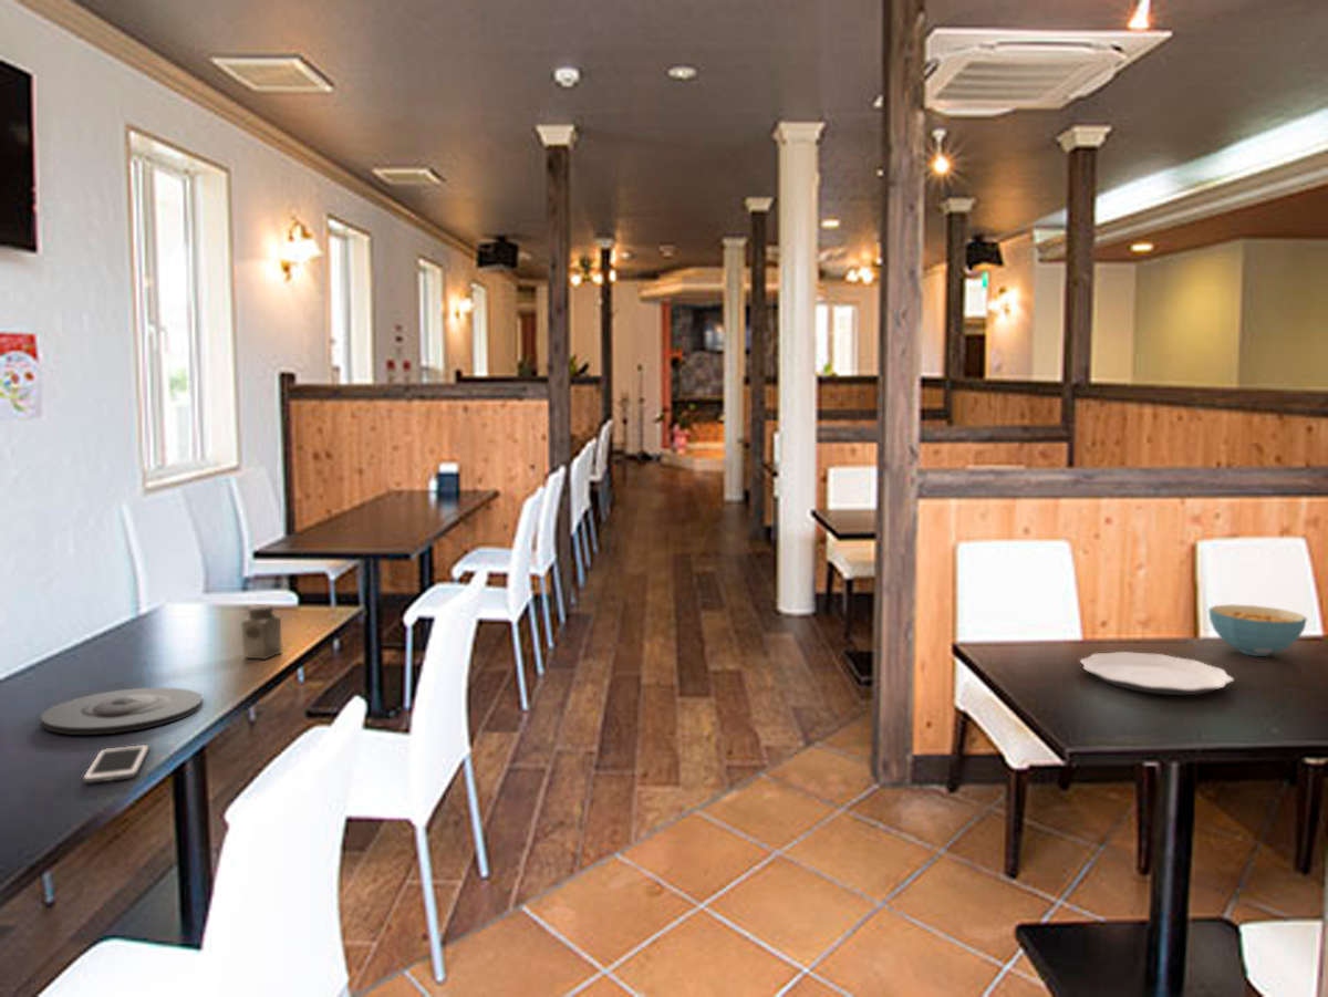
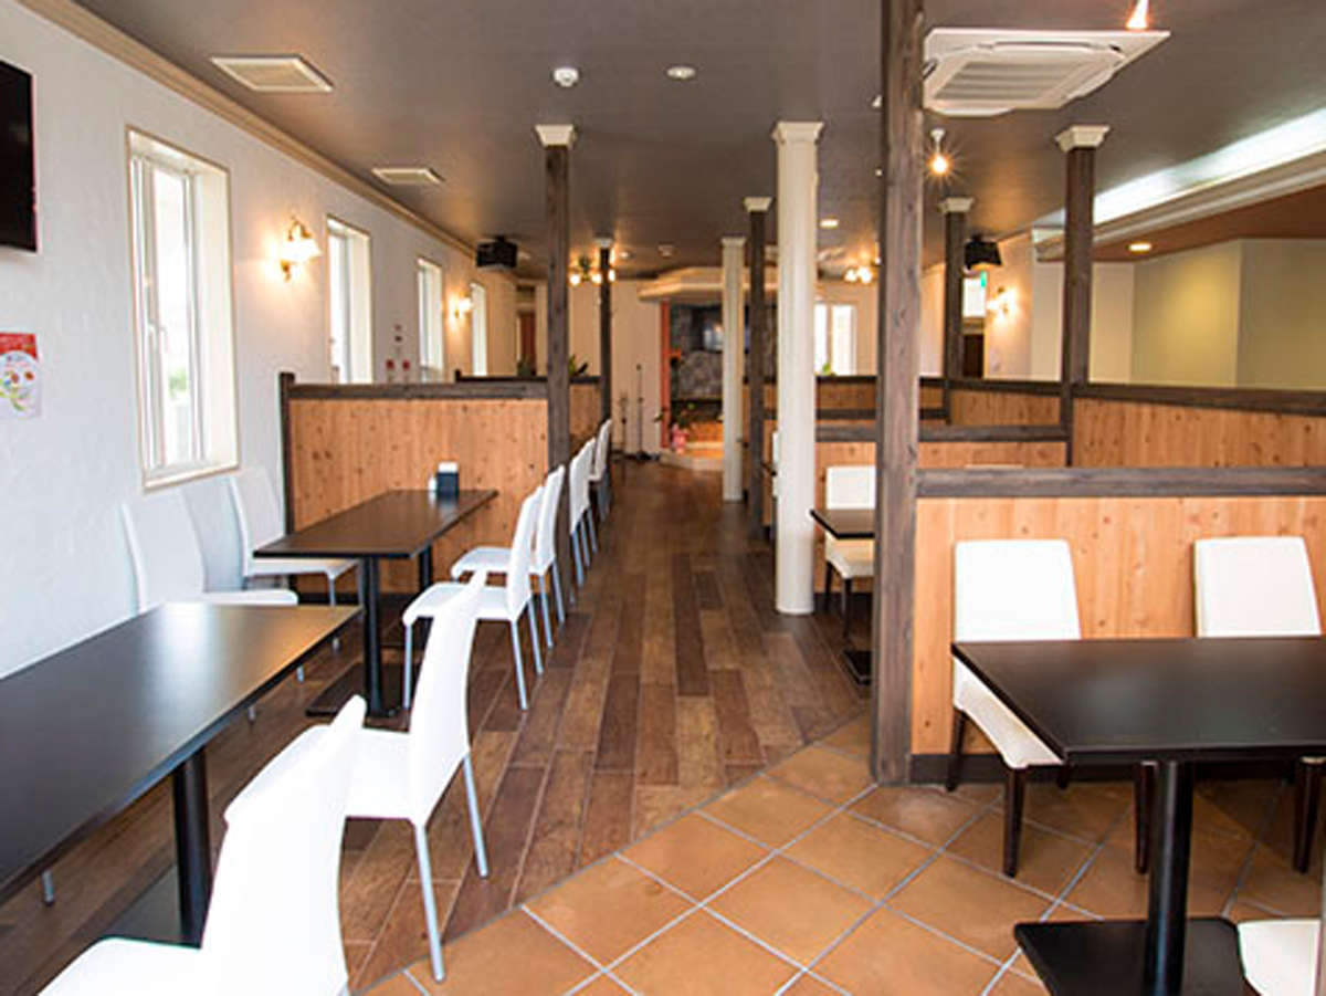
- cereal bowl (1255, 633)
- salt shaker (261, 630)
- plate (1153, 674)
- cell phone (117, 762)
- plate (124, 705)
